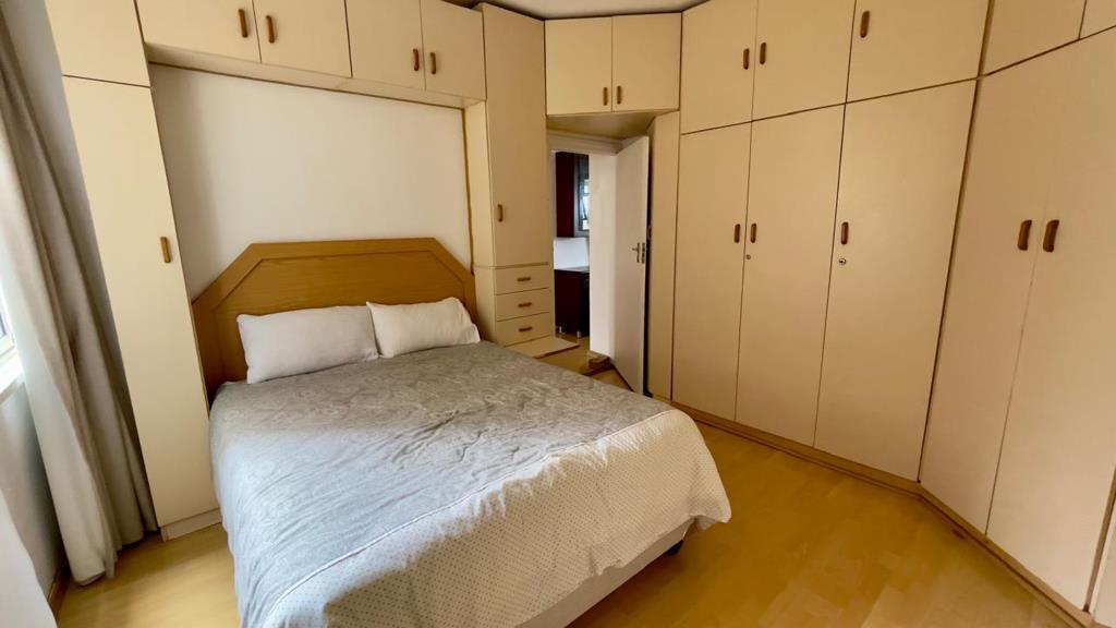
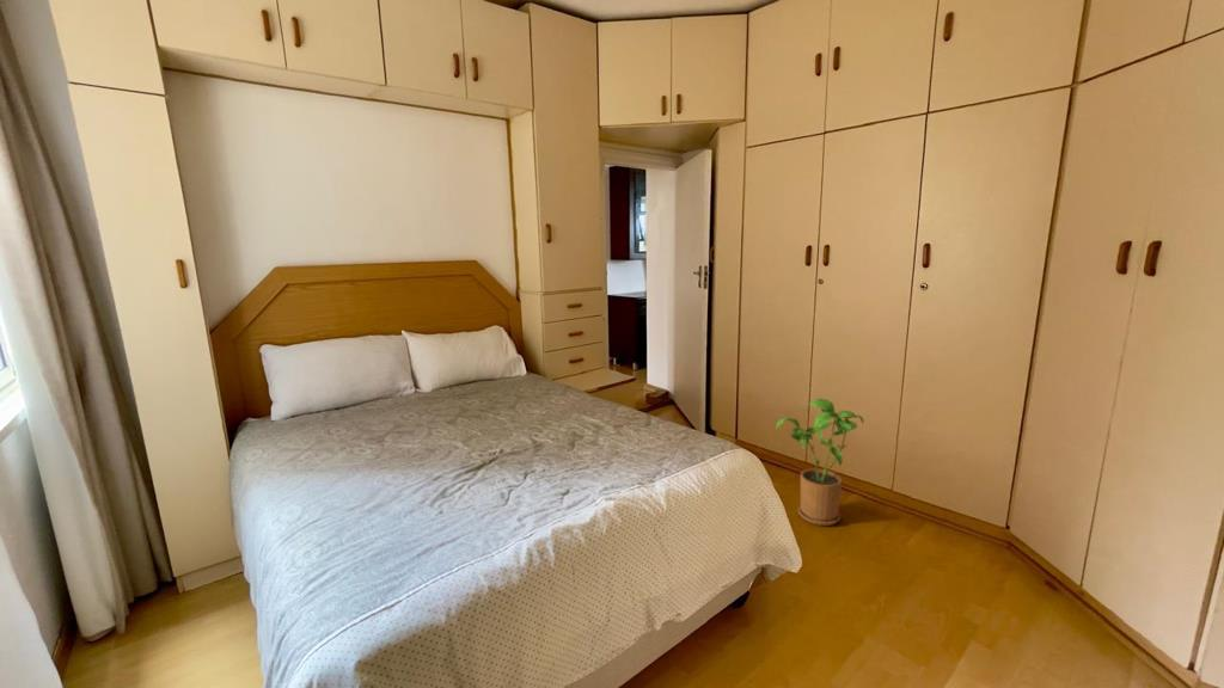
+ house plant (815, 459)
